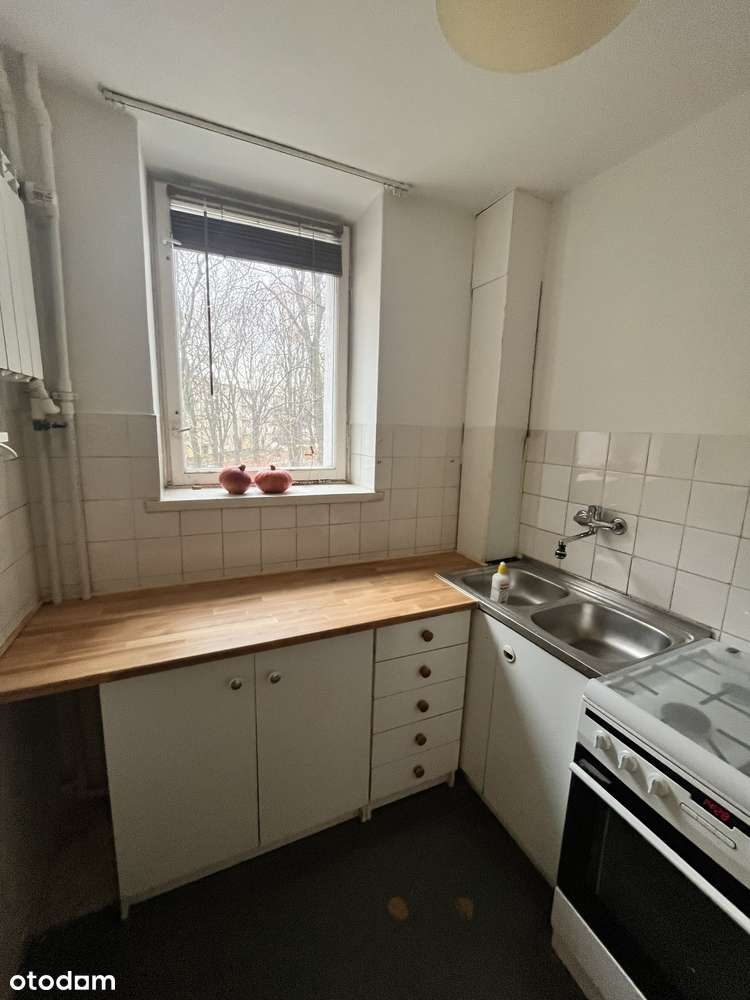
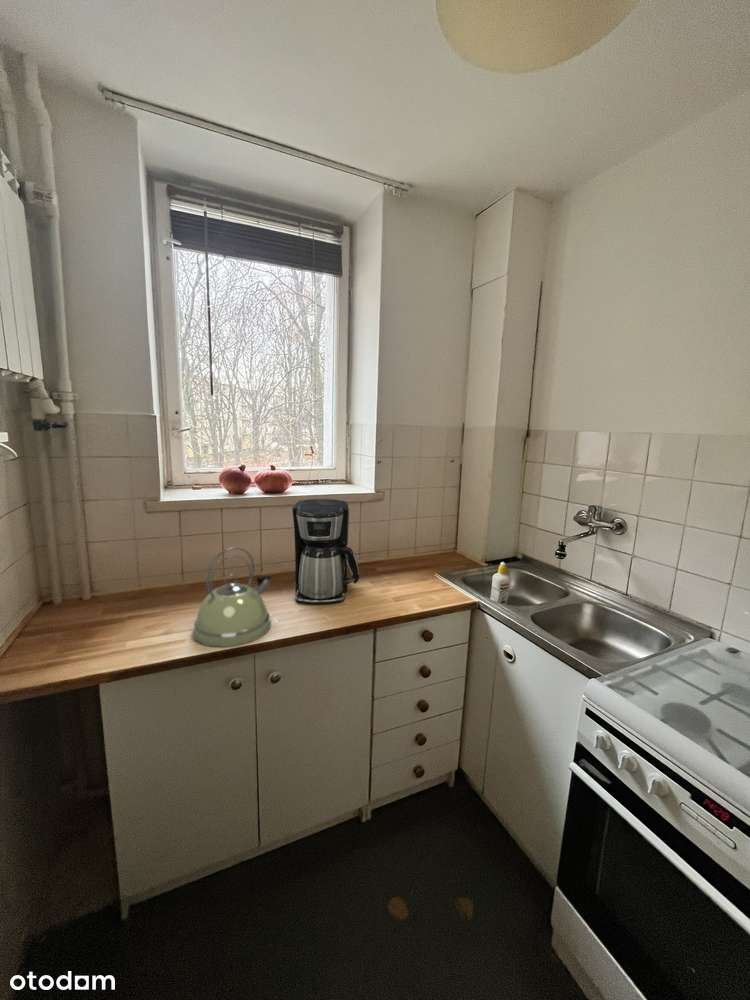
+ coffee maker (329, 545)
+ kettle (236, 586)
